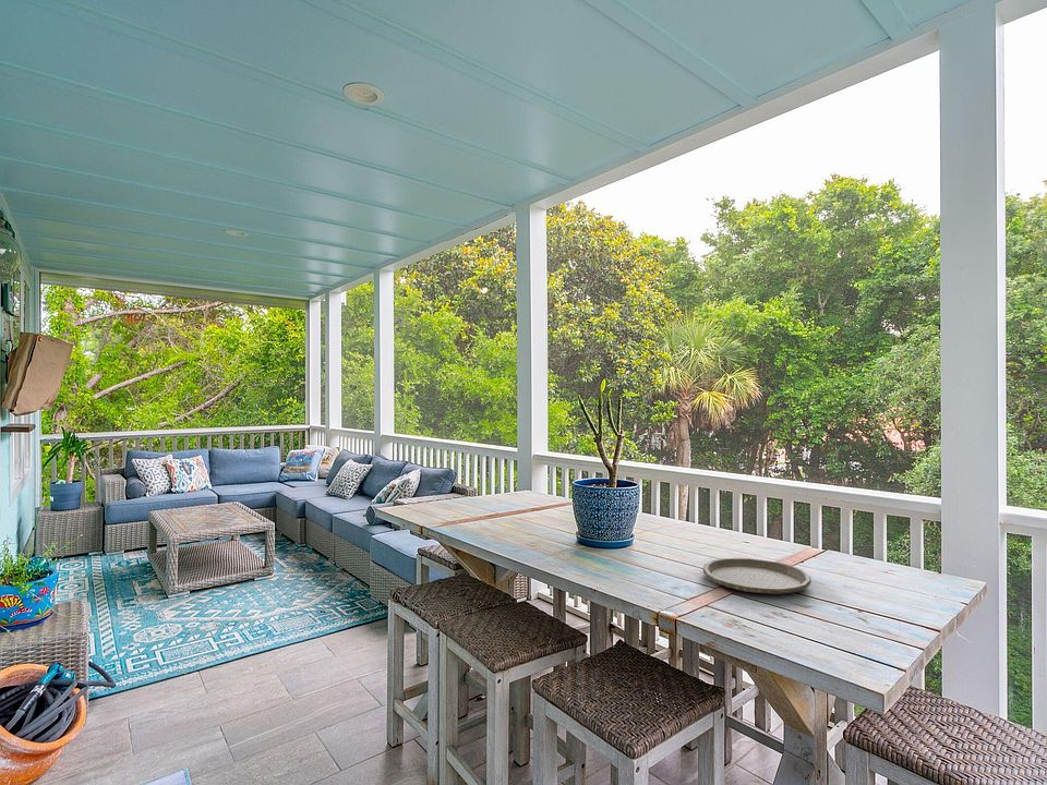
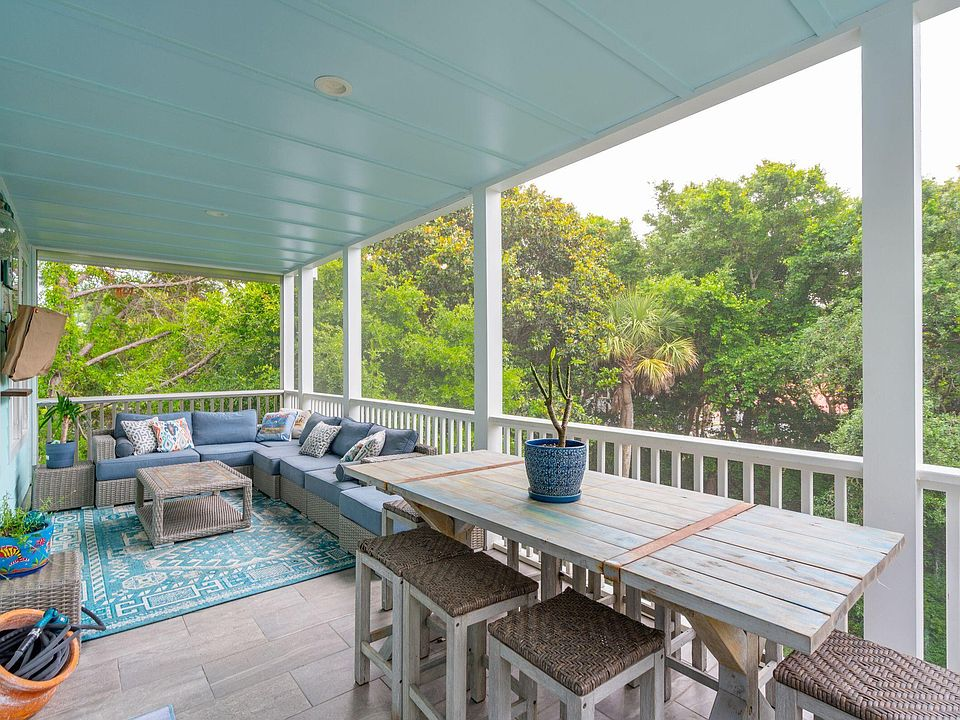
- plate (755, 576)
